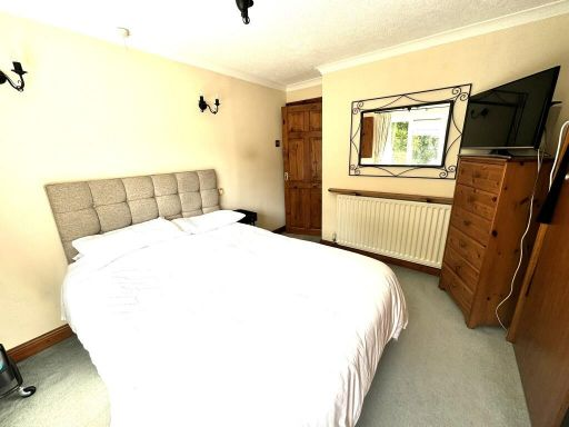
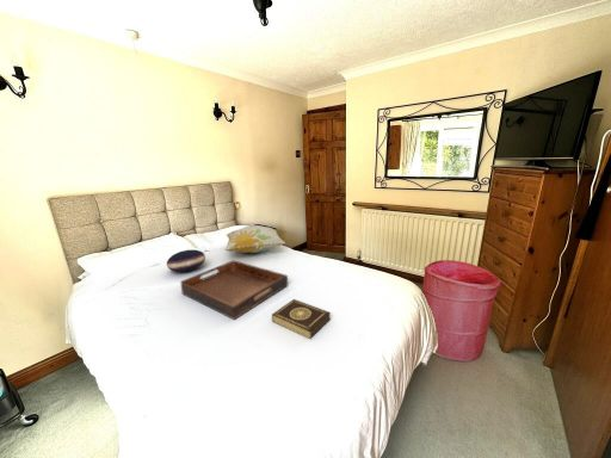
+ cushion (186, 260)
+ decorative pillow (253, 239)
+ book (301, 316)
+ serving tray (234, 284)
+ laundry hamper (455, 307)
